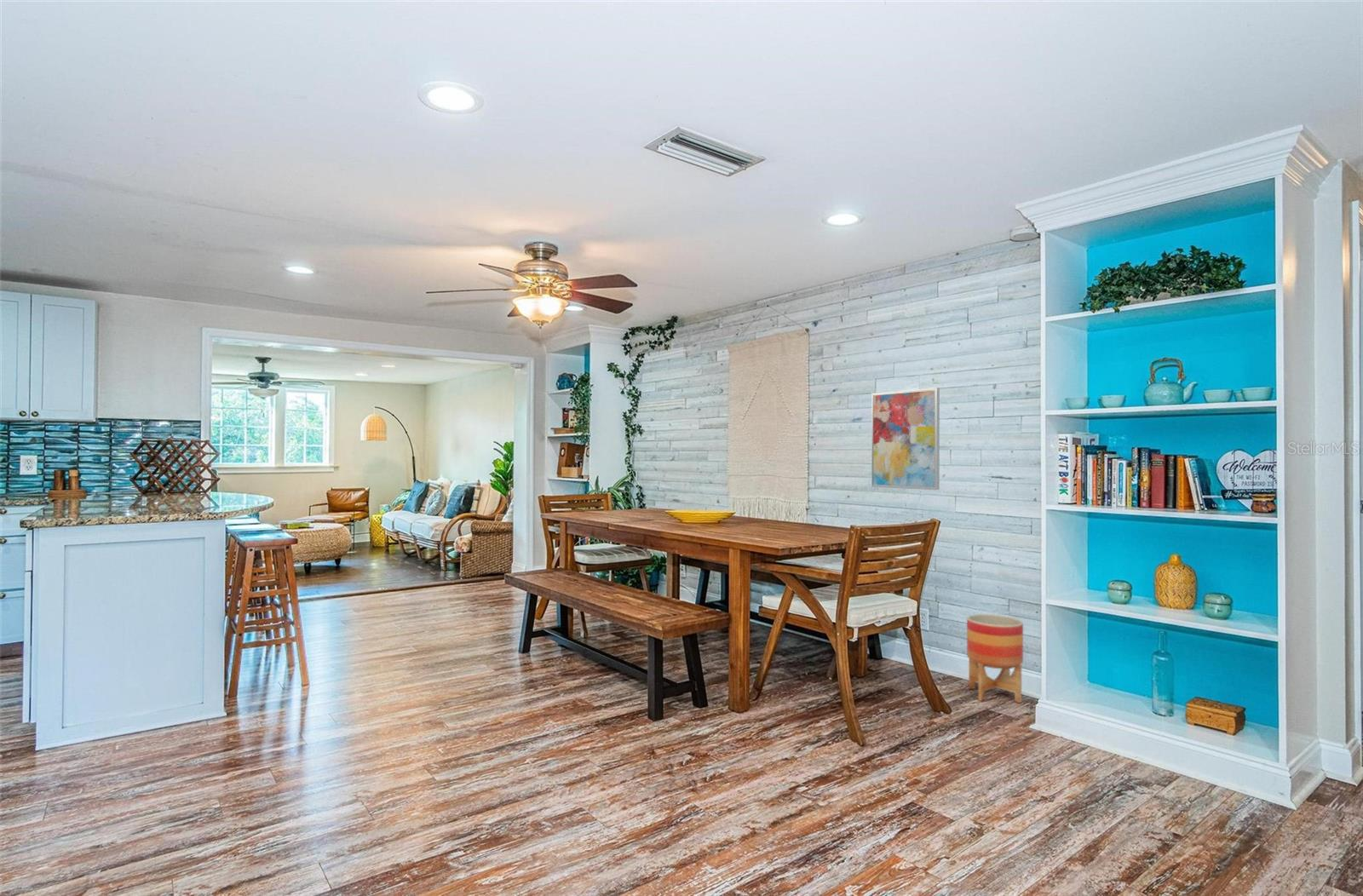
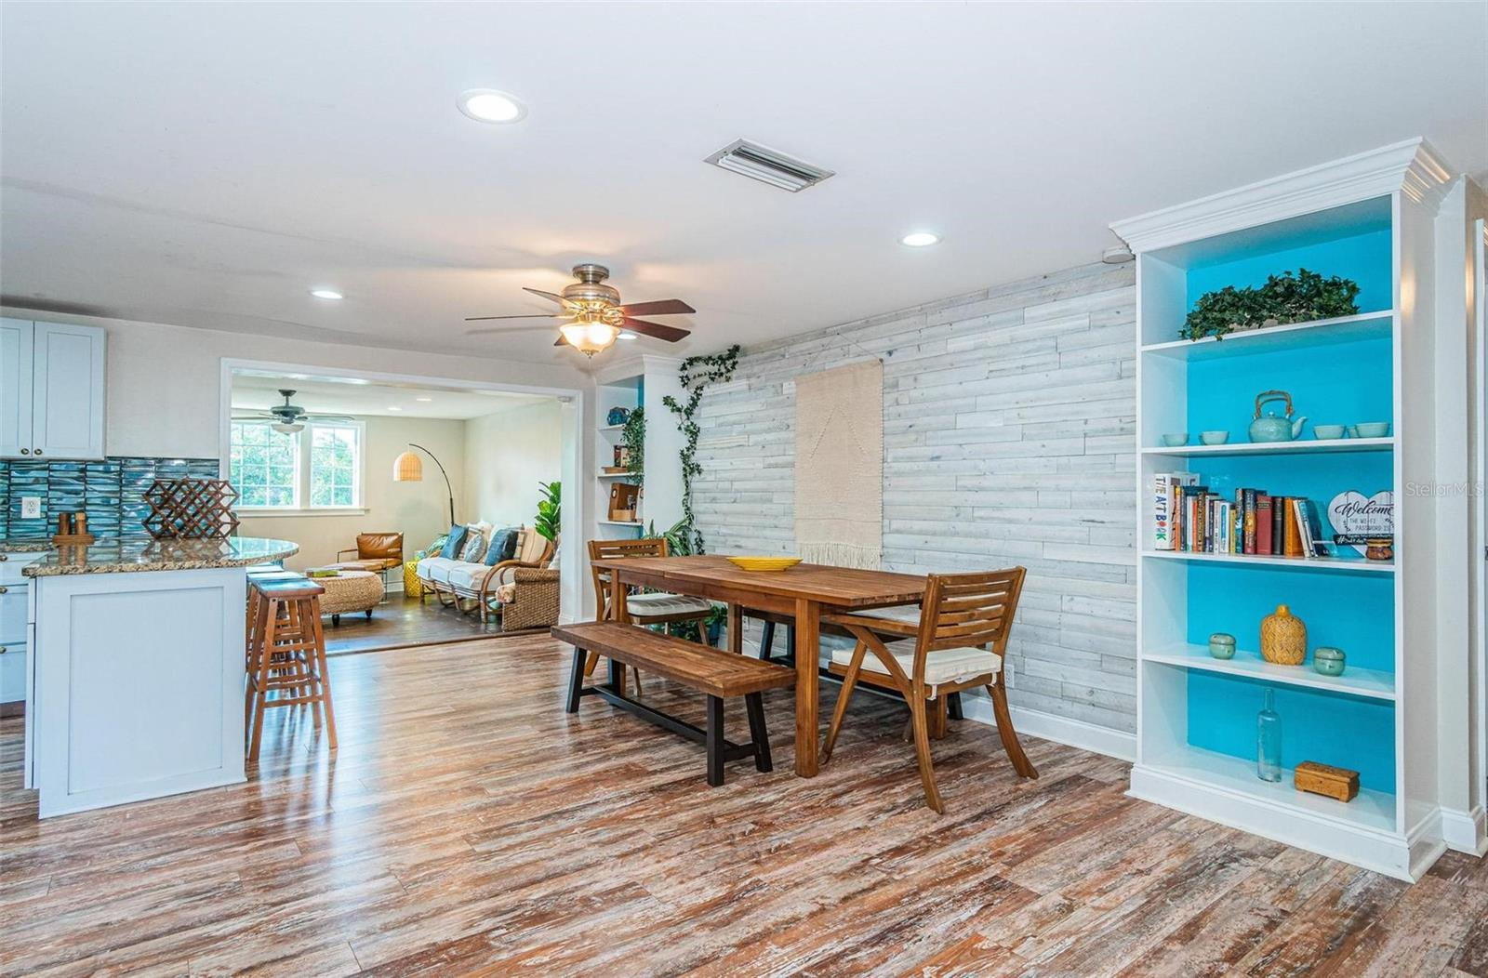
- wall art (904, 439)
- planter (994, 657)
